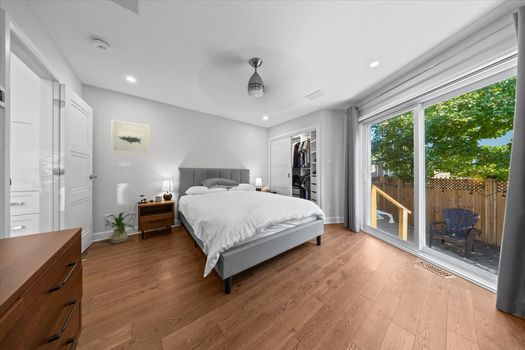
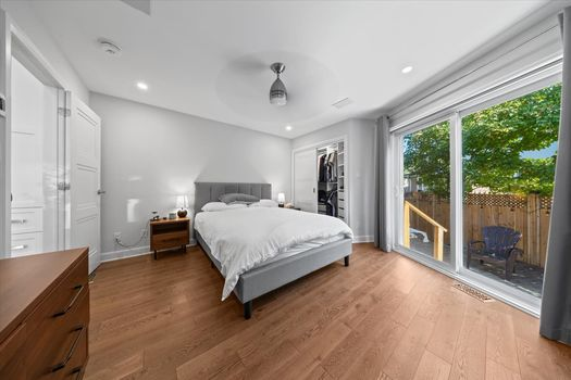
- wall art (131, 137)
- house plant (120, 225)
